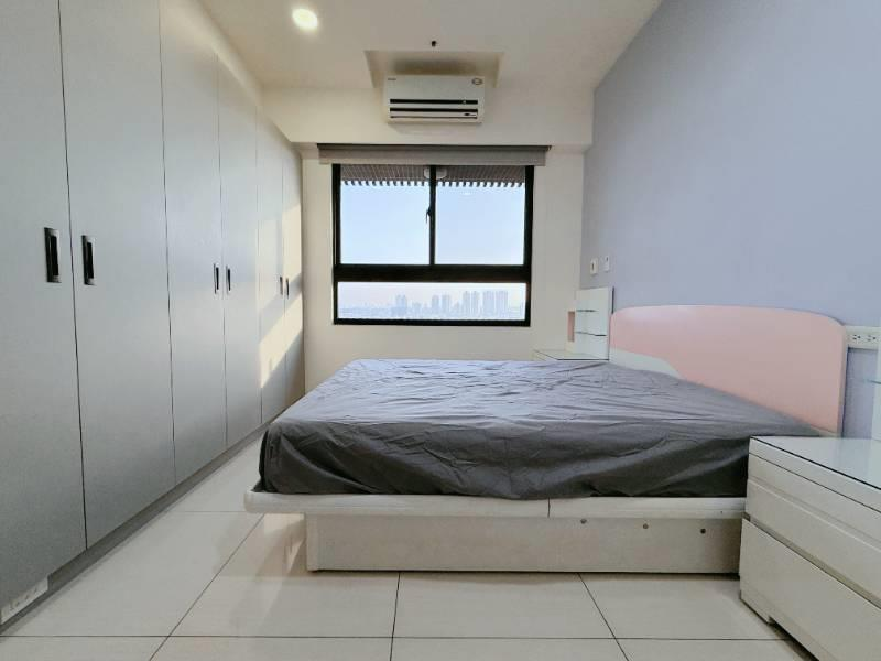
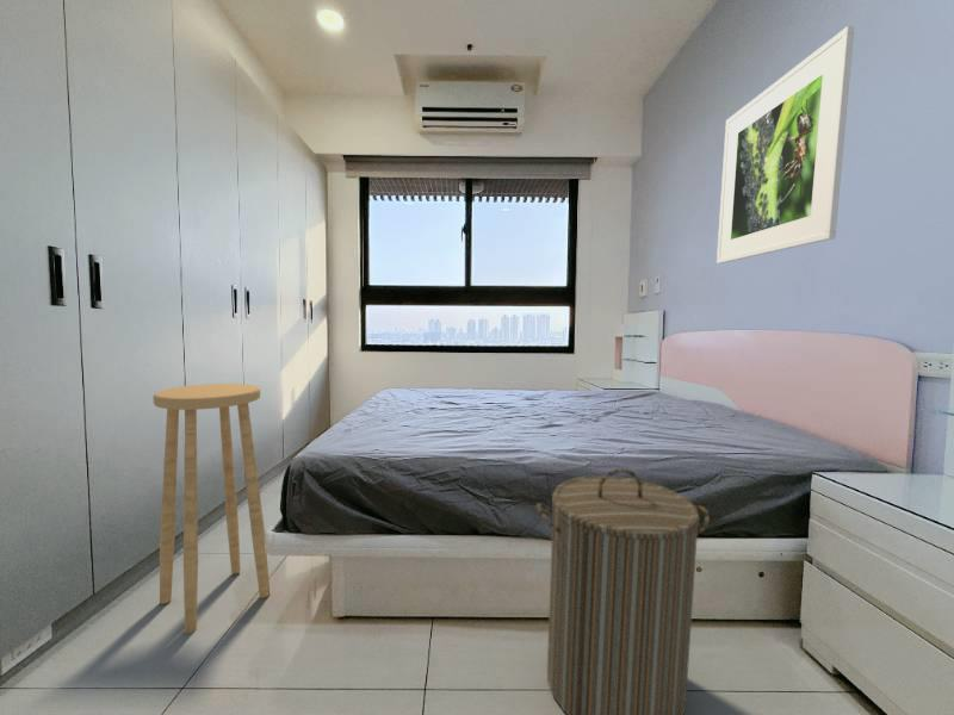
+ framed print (770, 169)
+ laundry hamper (618, 579)
+ stool (224, 493)
